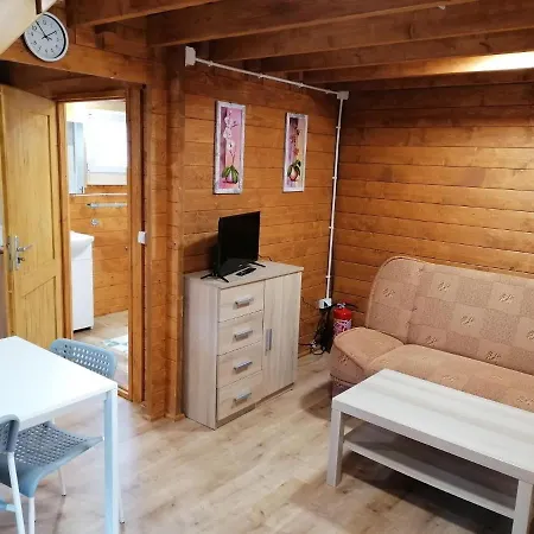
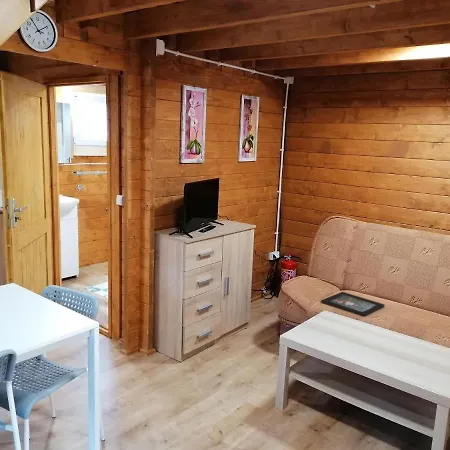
+ decorative tray (352, 303)
